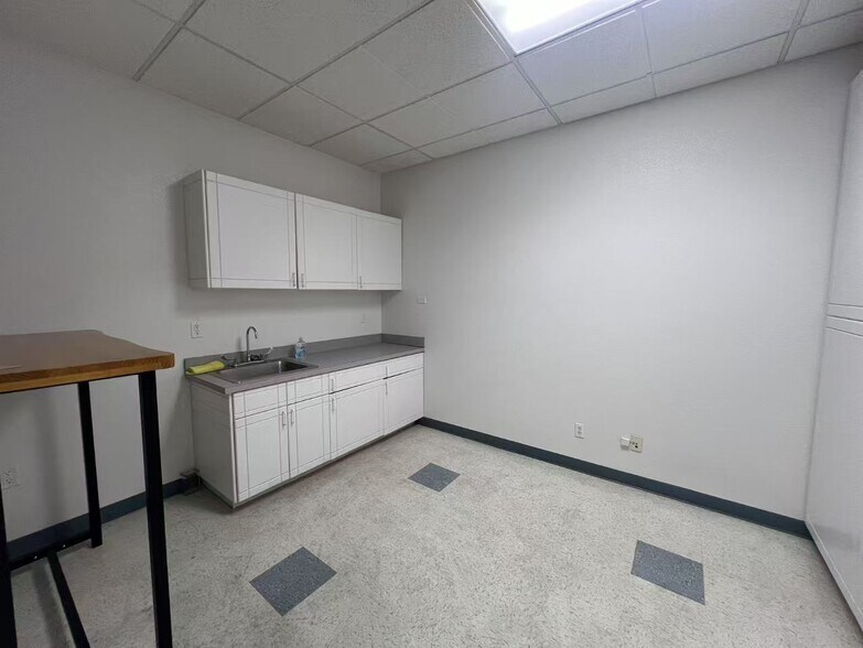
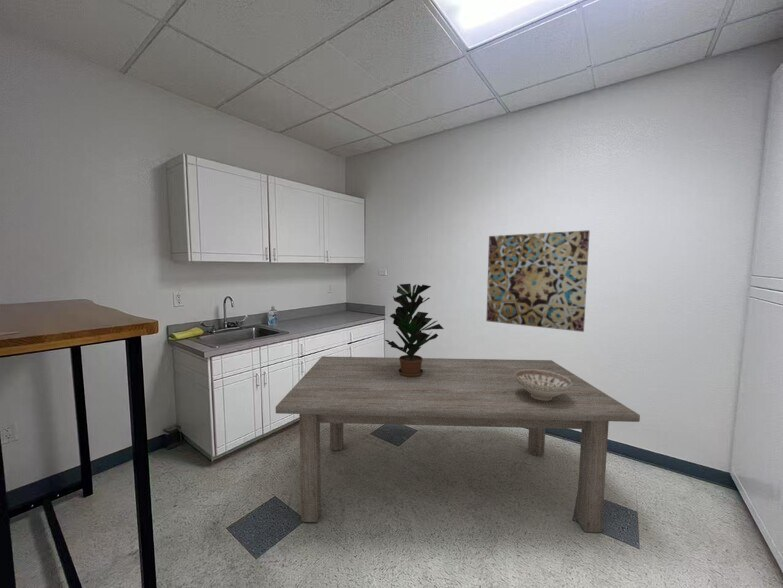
+ decorative bowl (541, 386)
+ dining table (441, 425)
+ potted plant (416, 329)
+ wall art (533, 280)
